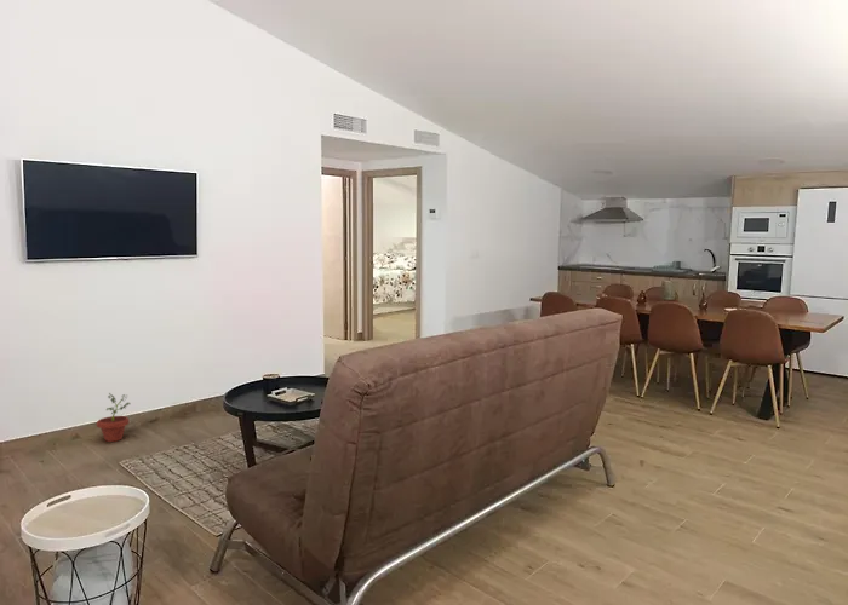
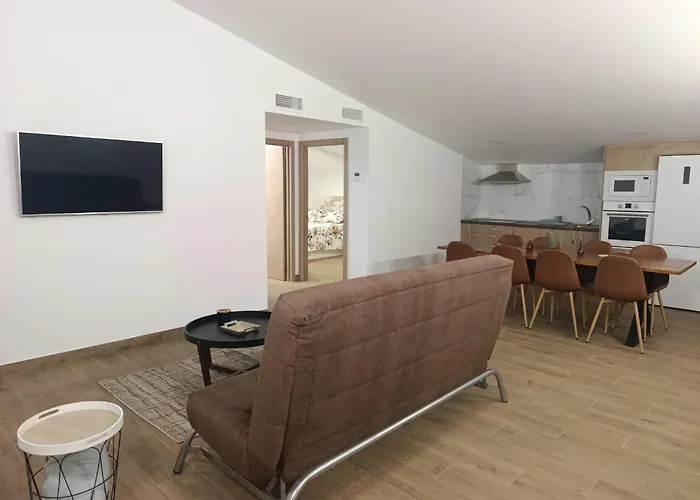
- potted plant (114, 416)
